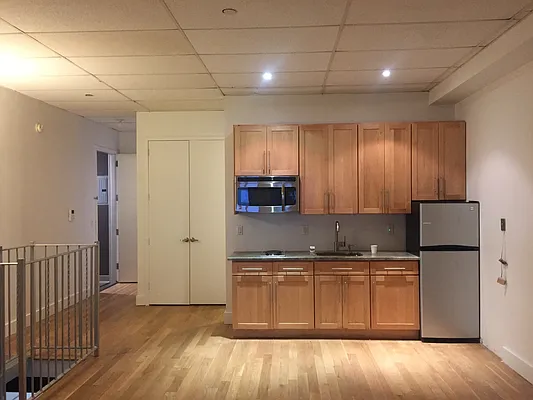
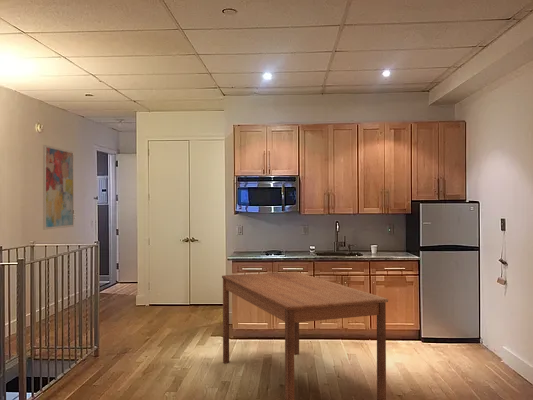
+ dining table (293, 334)
+ wall art (59, 188)
